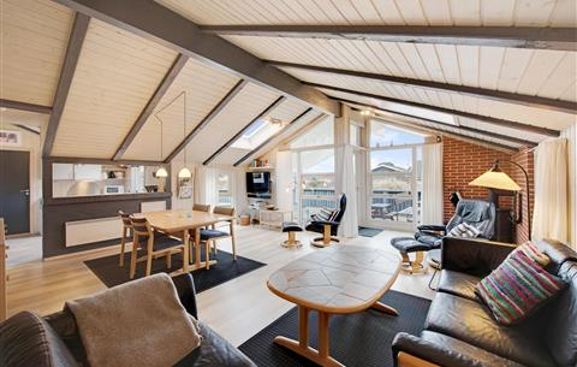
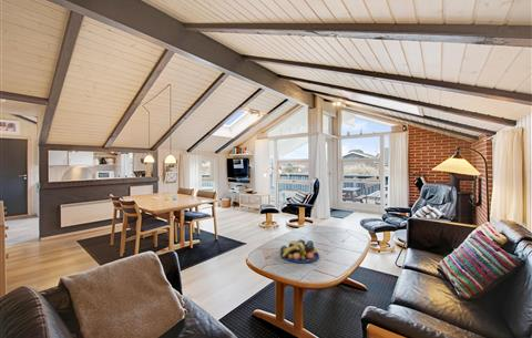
+ fruit bowl (299, 248)
